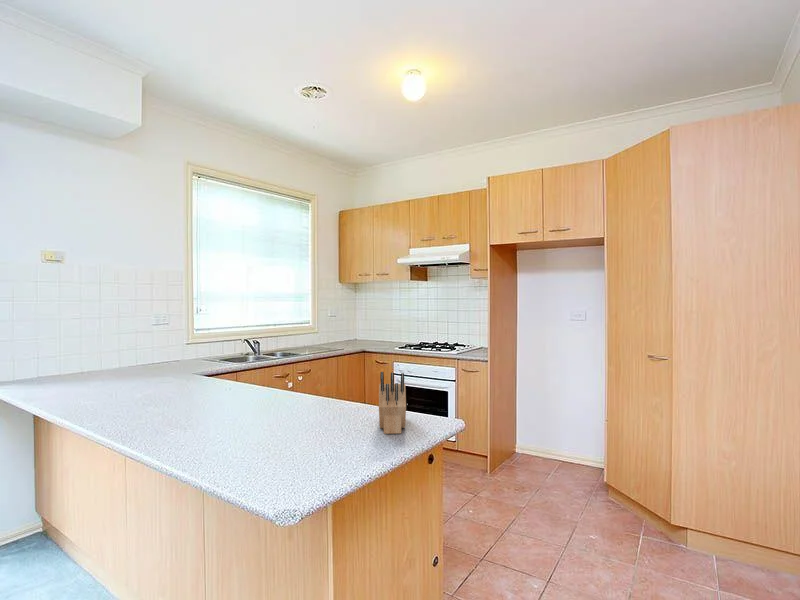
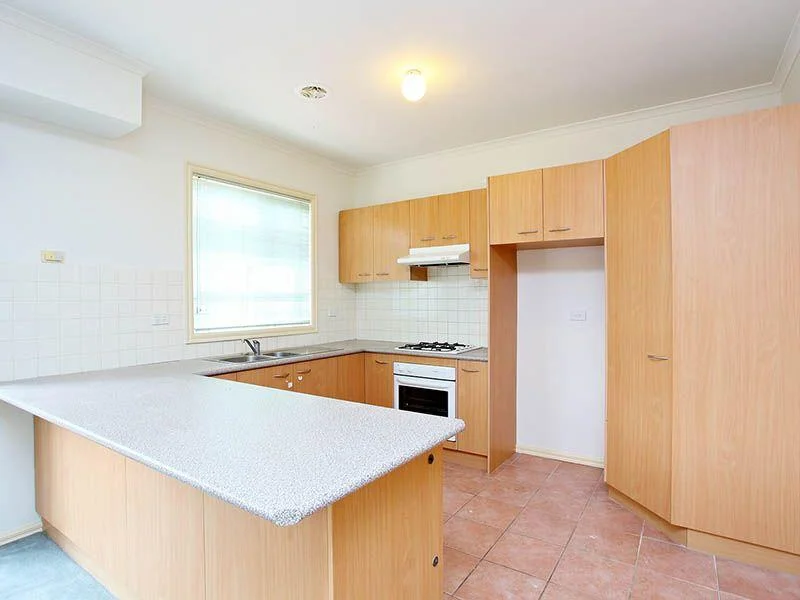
- knife block (392, 397)
